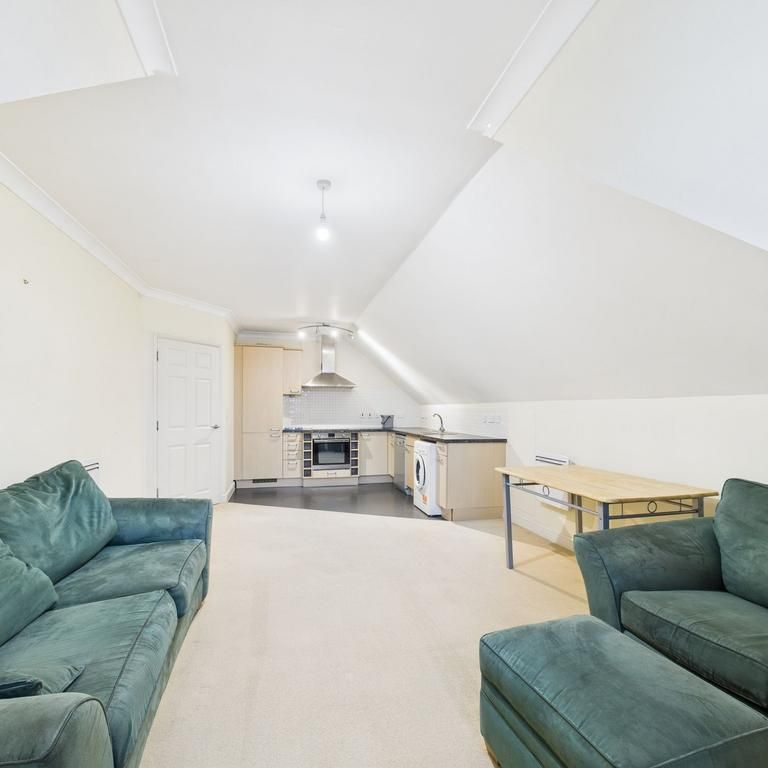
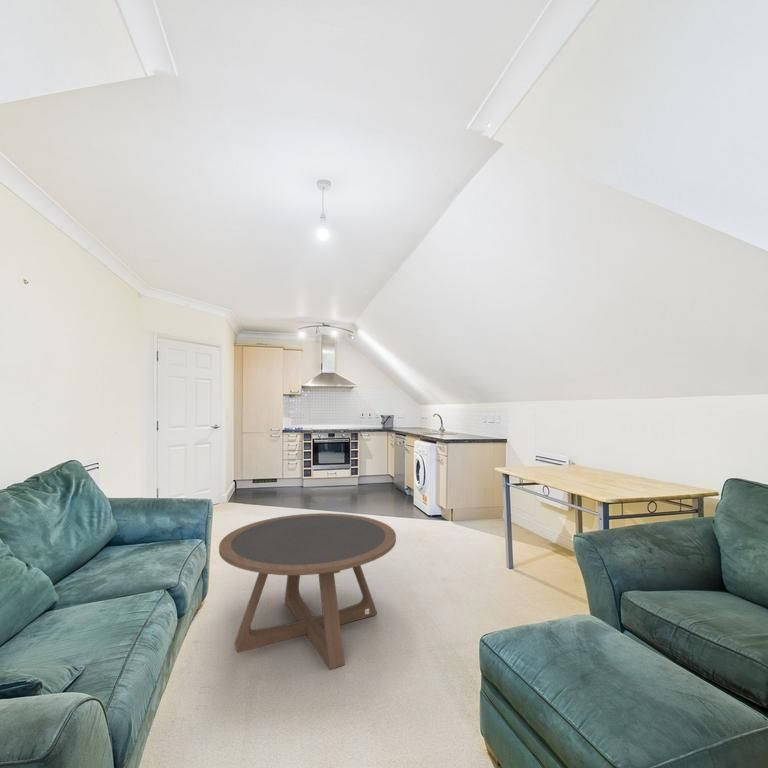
+ coffee table (310, 574)
